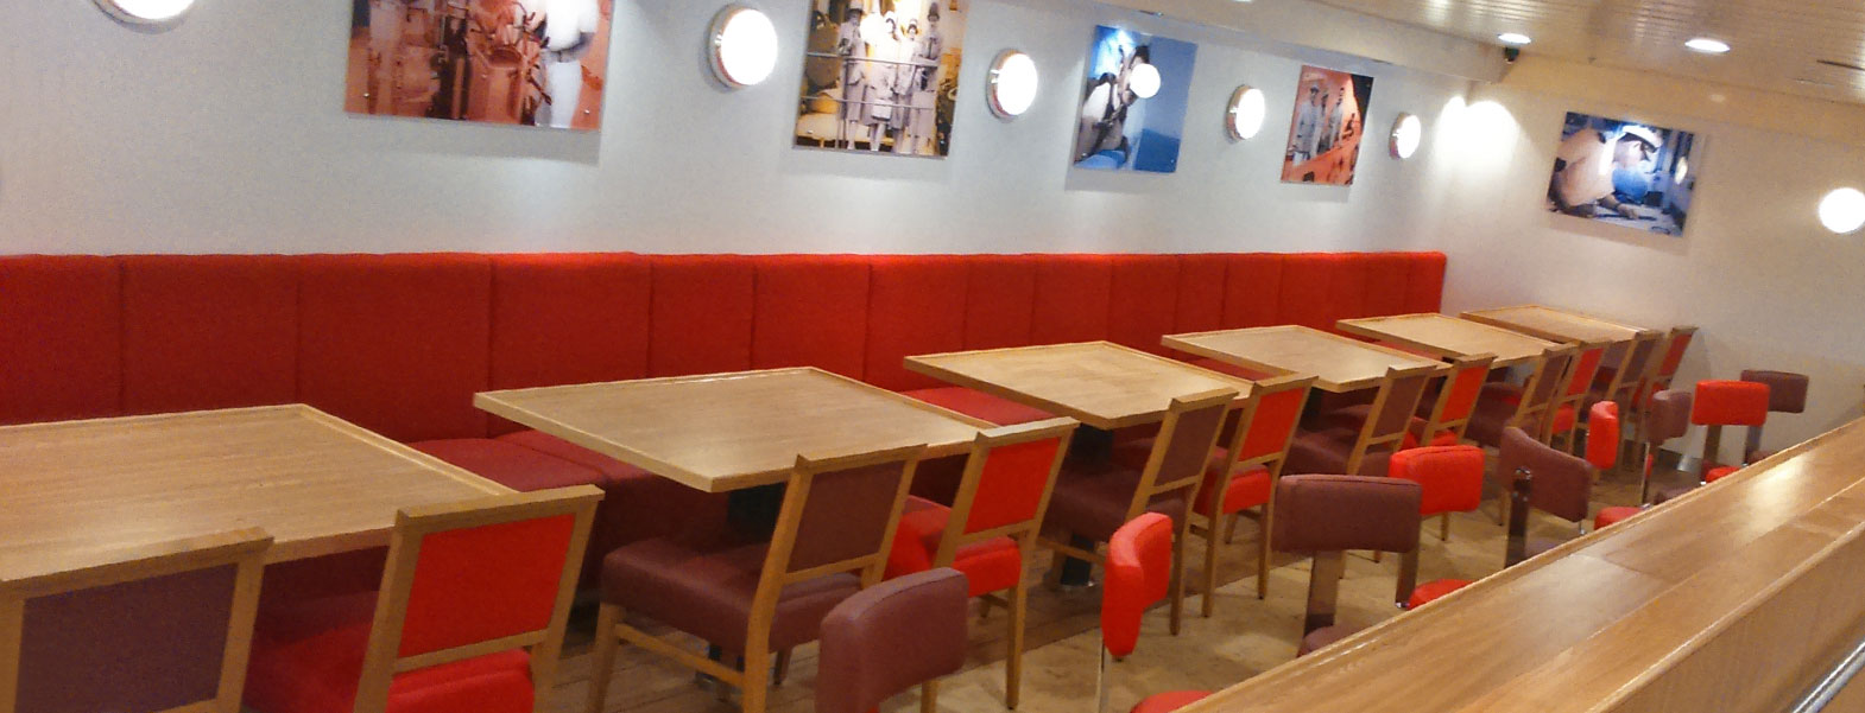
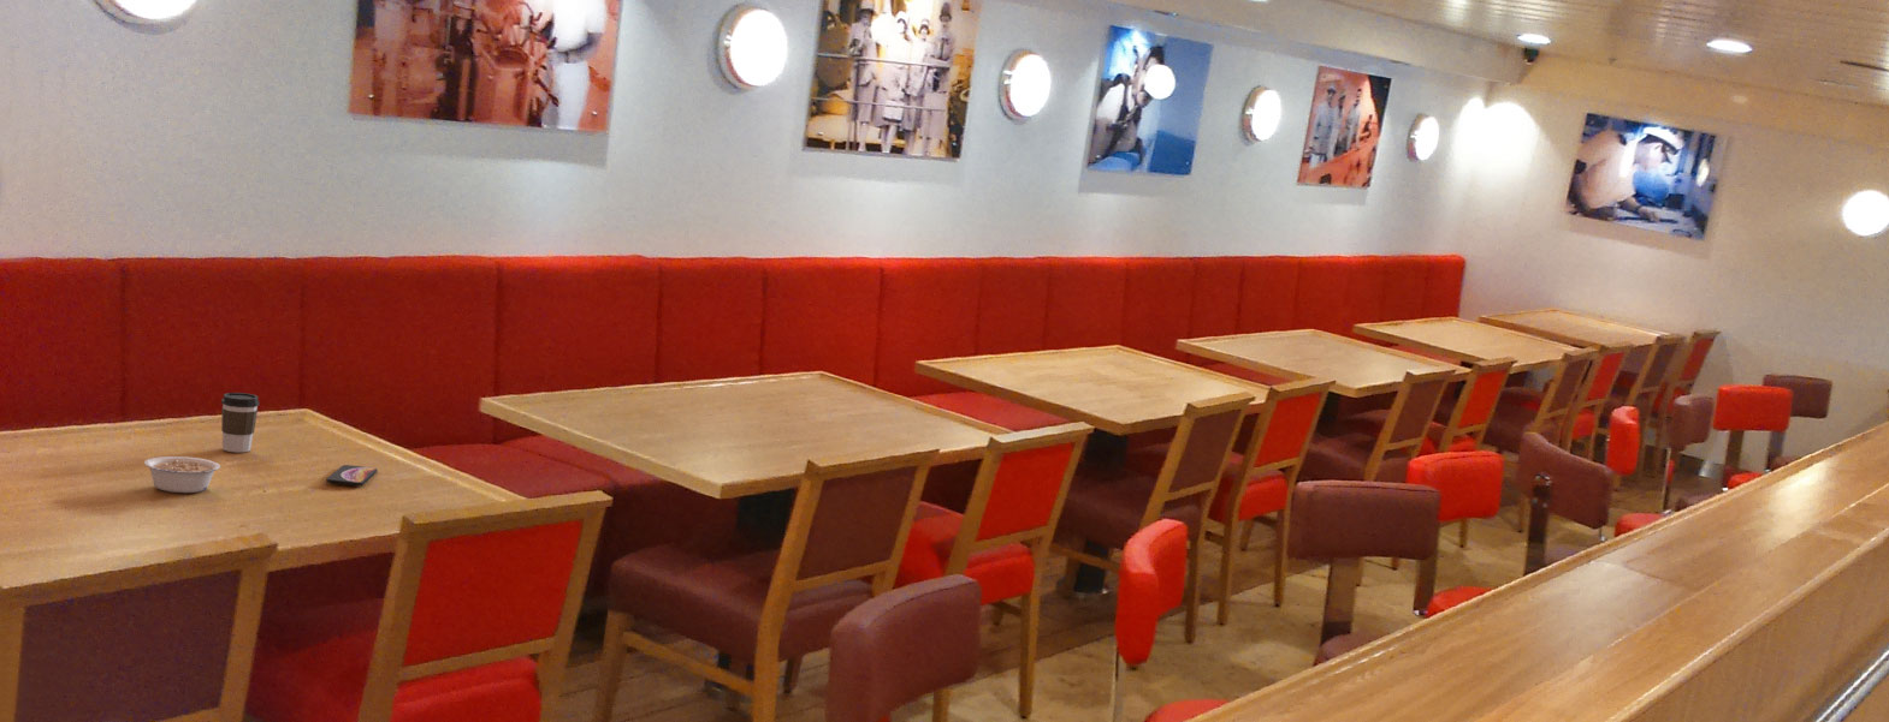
+ legume (184, 473)
+ coffee cup (239, 421)
+ smartphone (352, 474)
